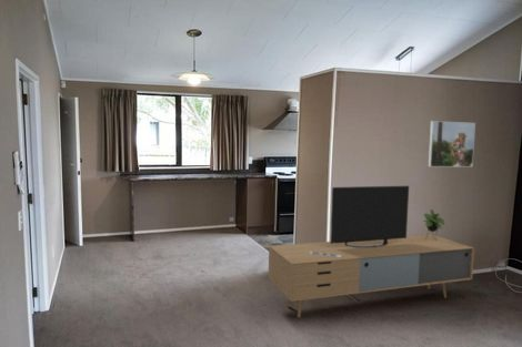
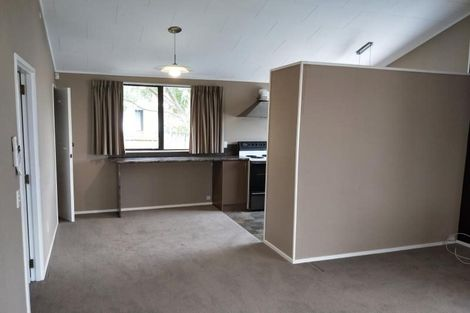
- media console (371, 244)
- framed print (452, 144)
